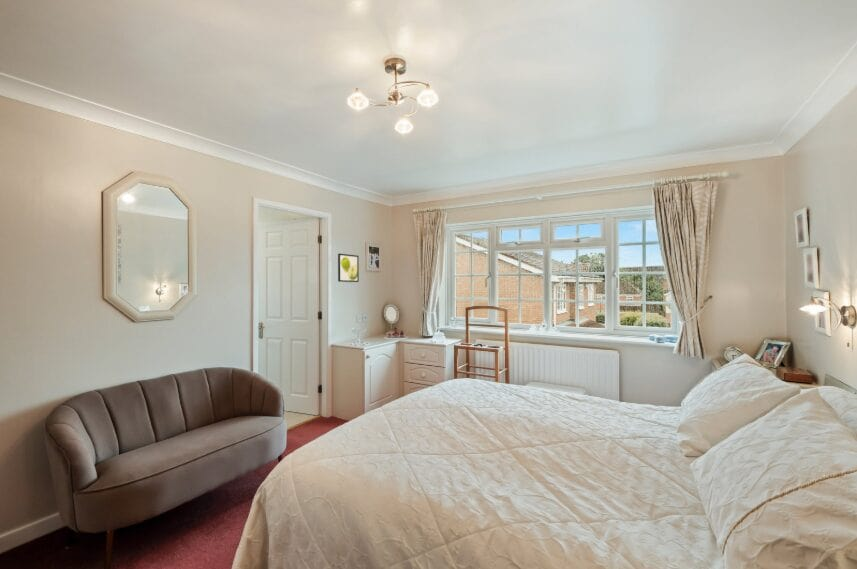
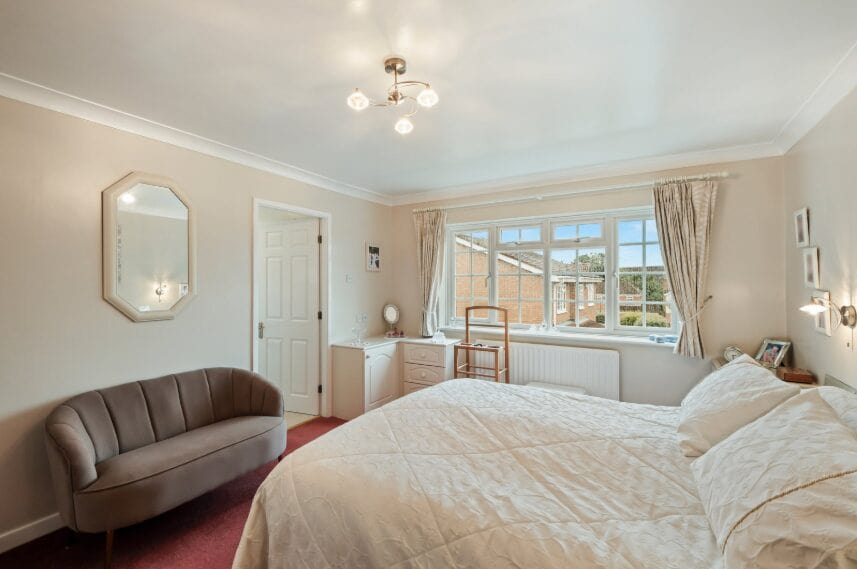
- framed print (348, 268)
